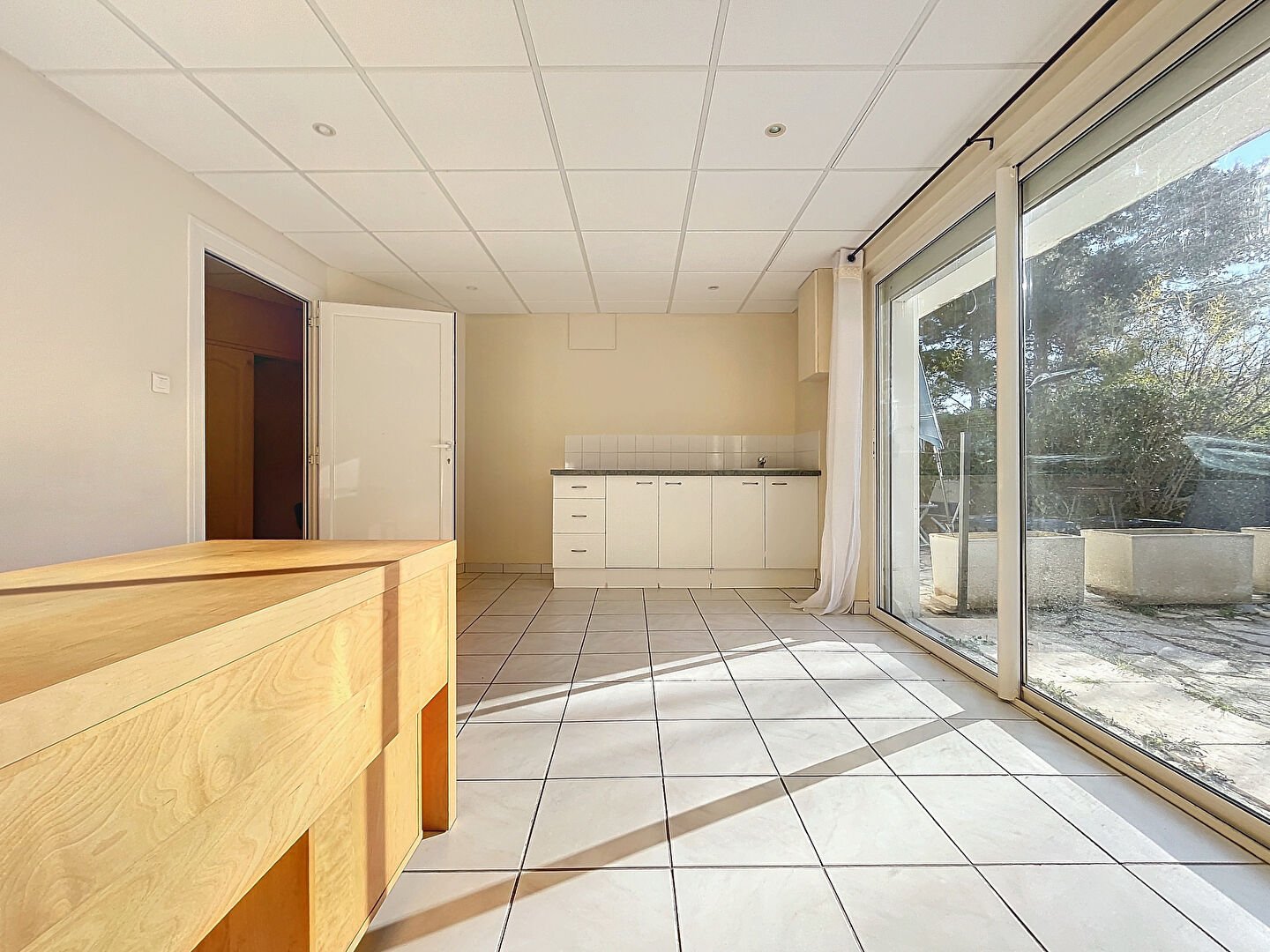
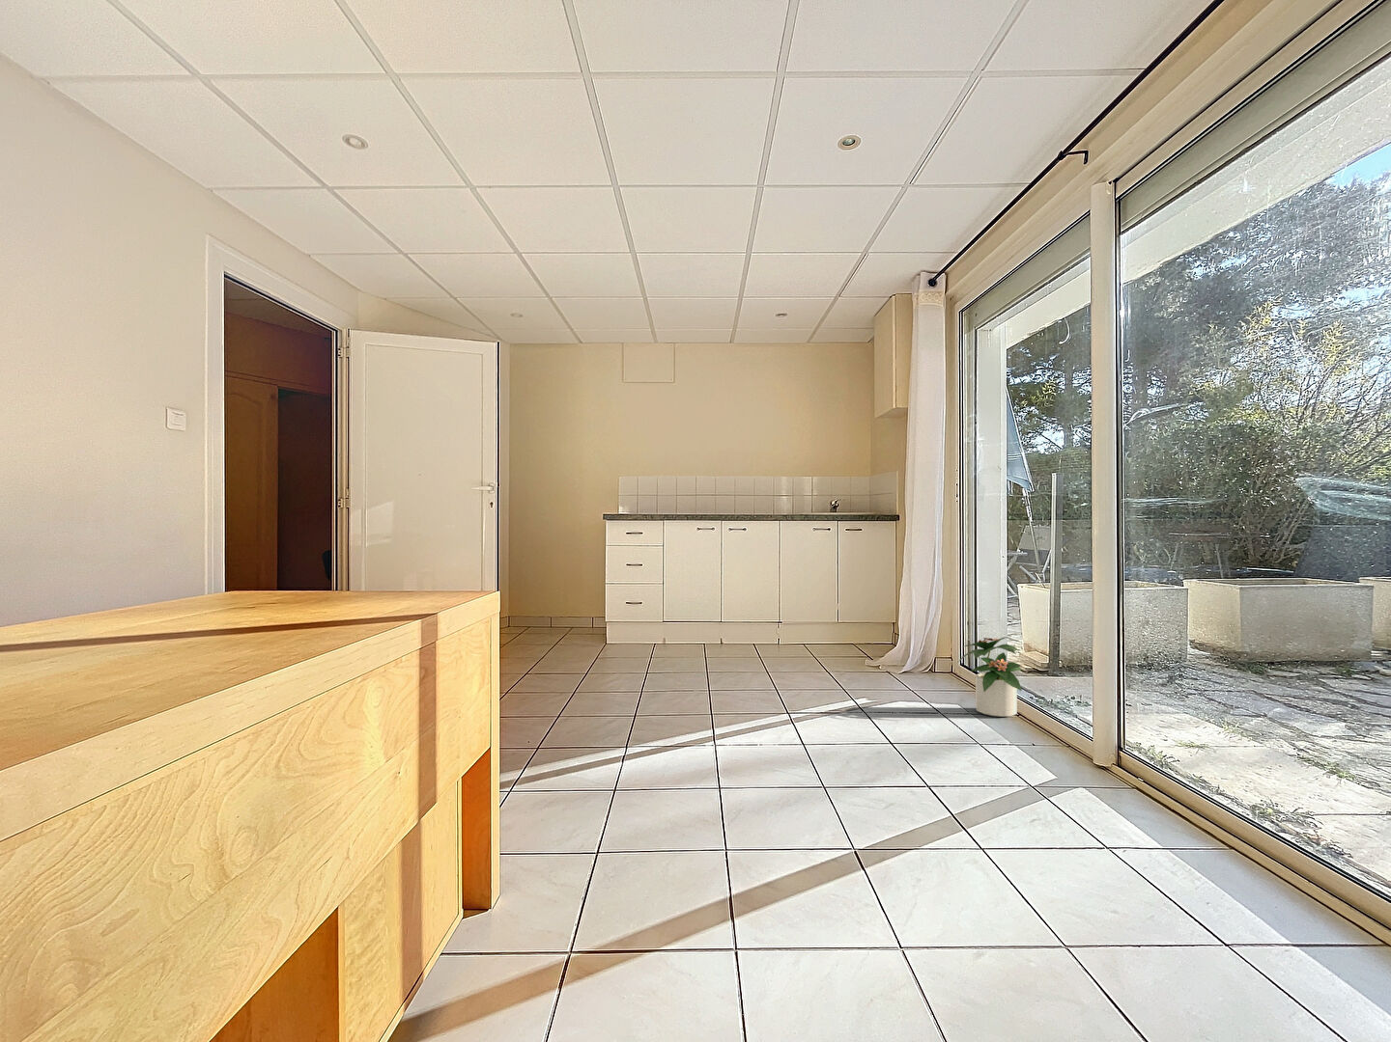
+ potted plant (991, 673)
